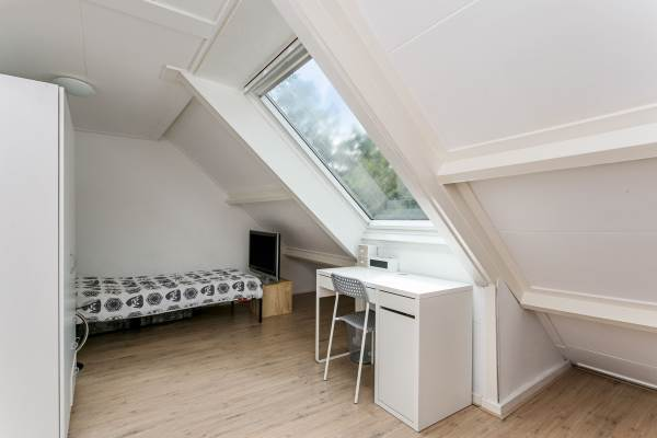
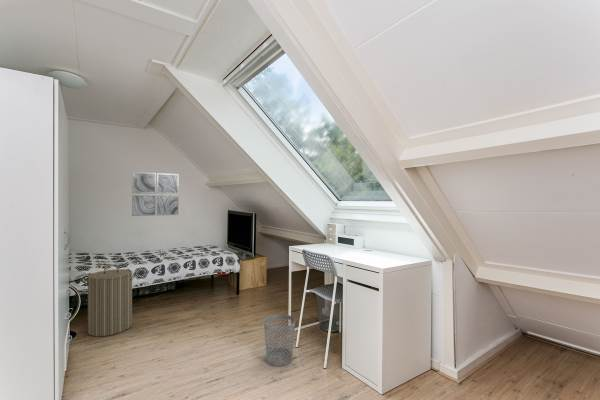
+ wastebasket (279, 339)
+ laundry hamper (110, 296)
+ wall art (155, 193)
